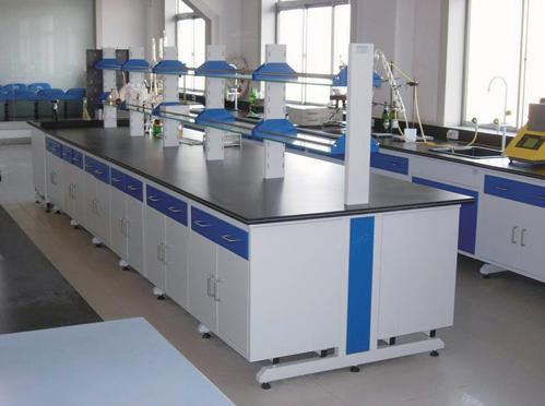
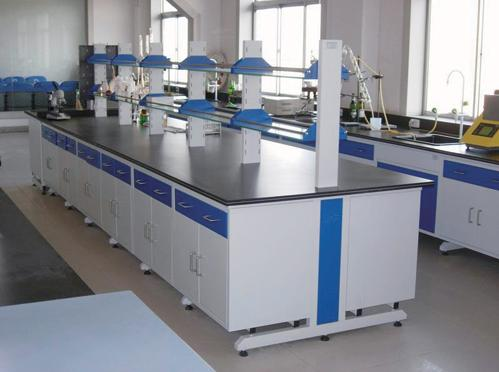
+ microscope (57, 100)
